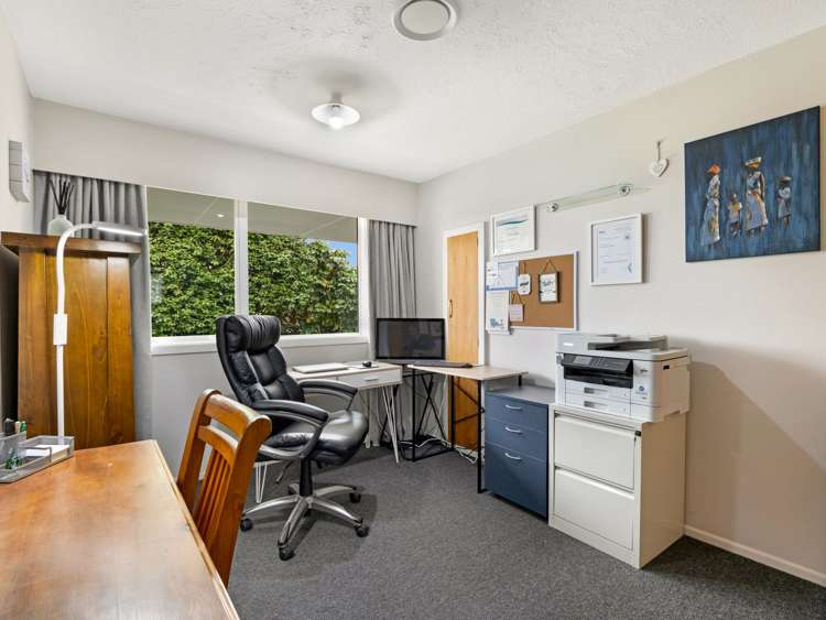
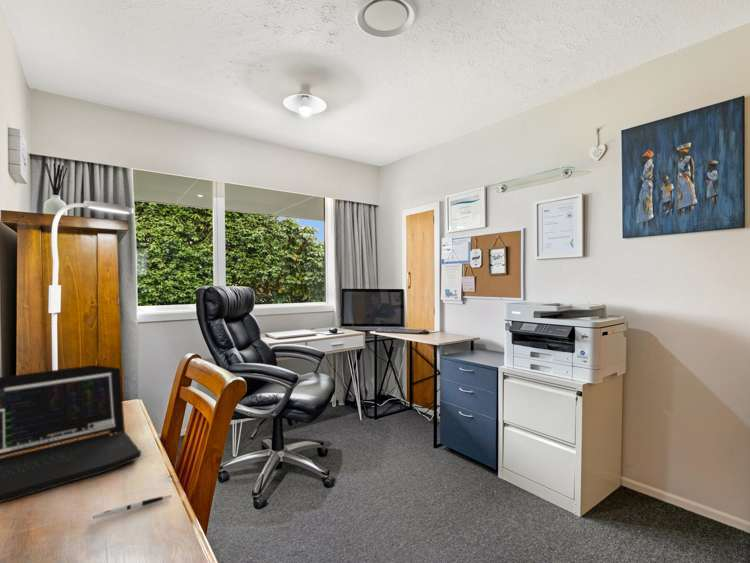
+ laptop (50, 423)
+ pen (134, 505)
